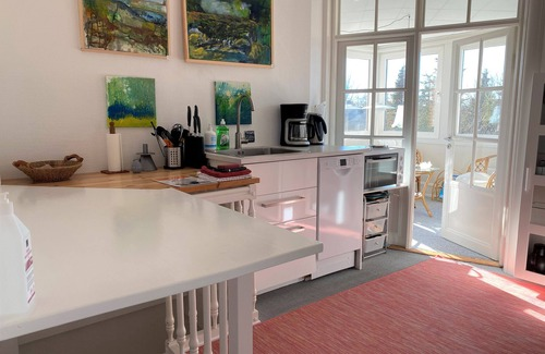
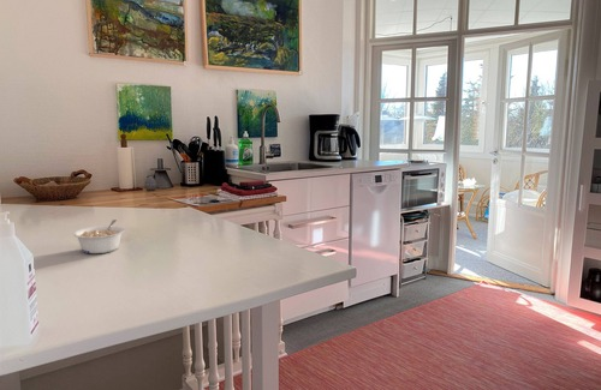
+ legume (99, 238)
